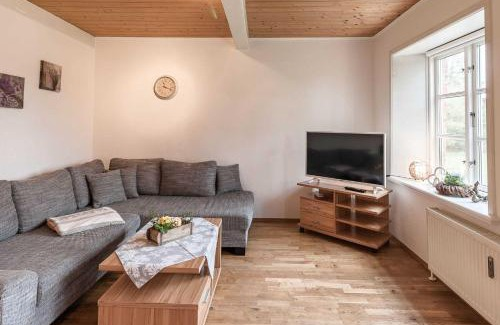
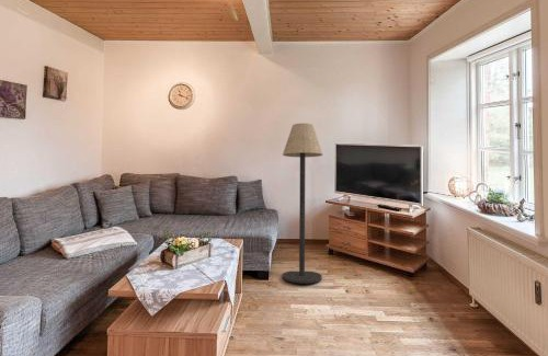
+ floor lamp (301, 200)
